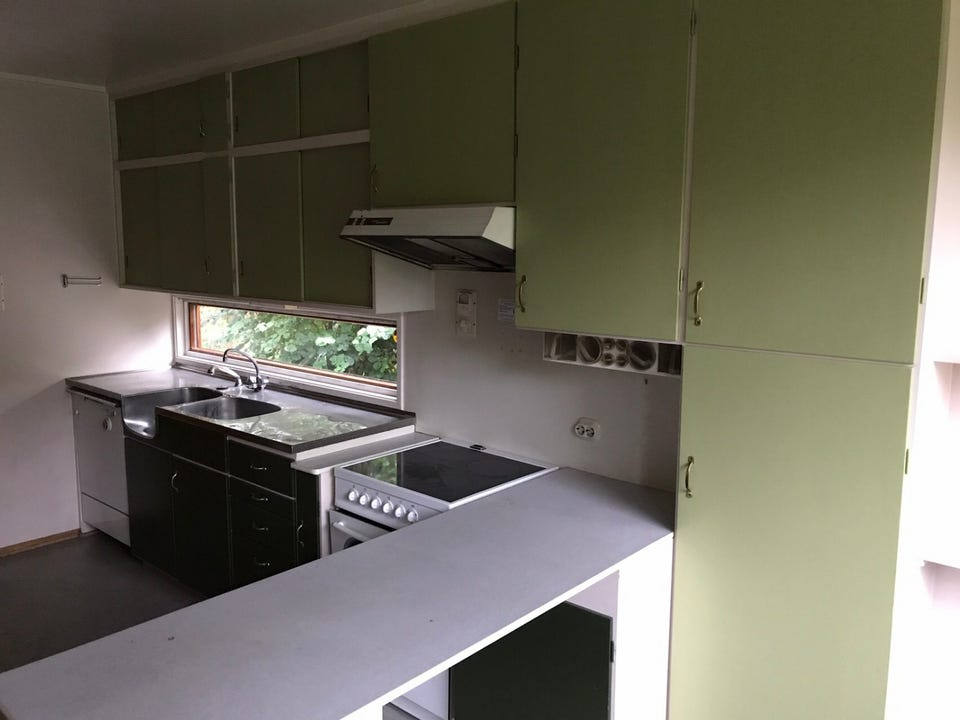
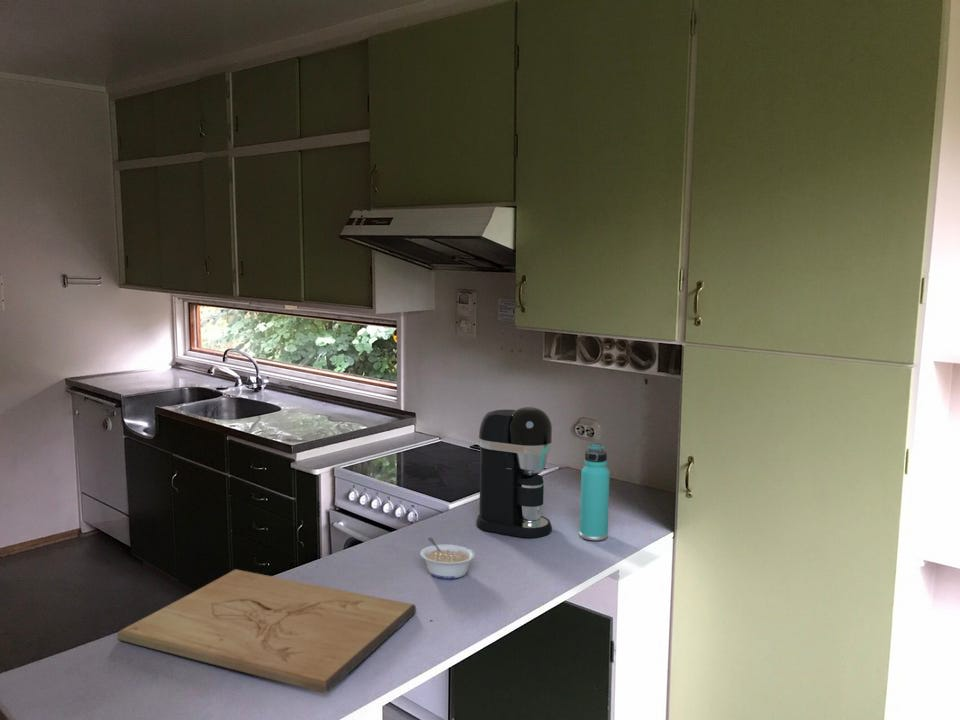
+ cutting board (273, 620)
+ coffee maker (514, 467)
+ legume (445, 560)
+ thermos bottle (594, 490)
